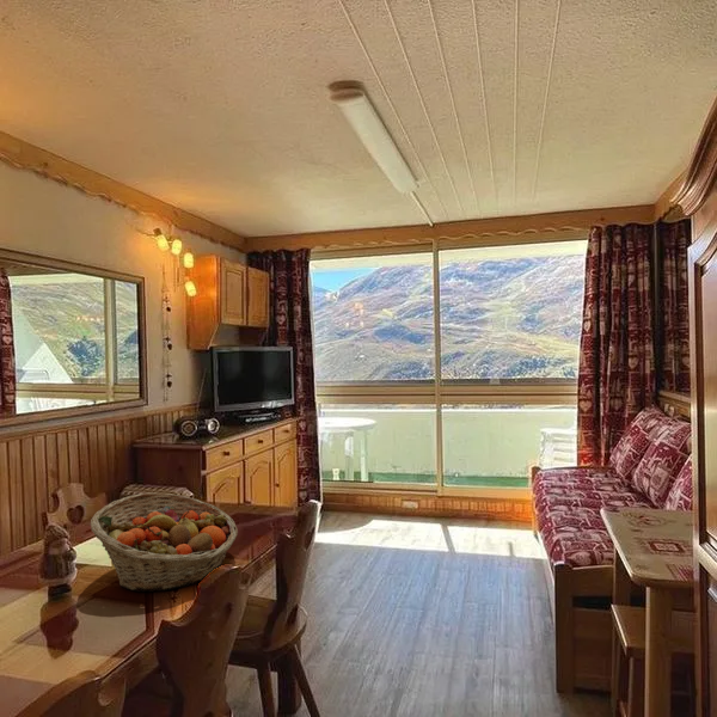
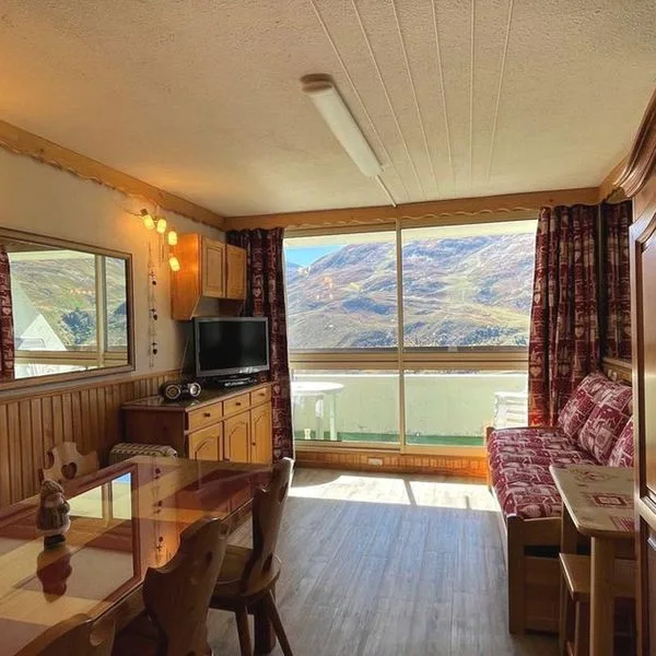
- fruit basket (167, 535)
